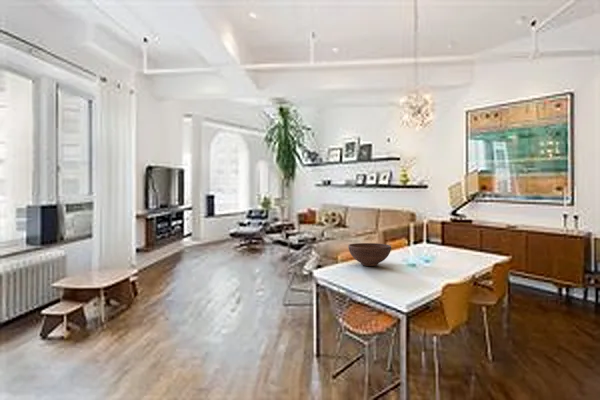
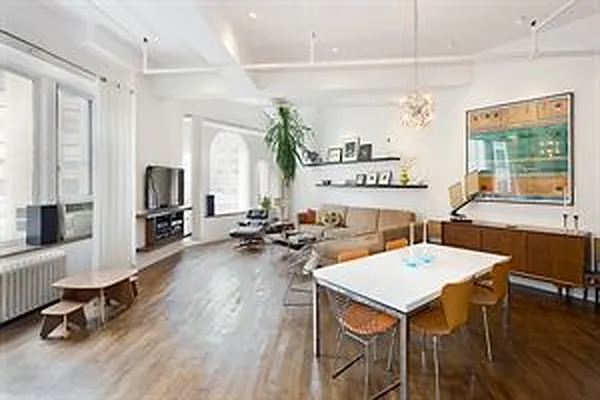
- fruit bowl (369, 255)
